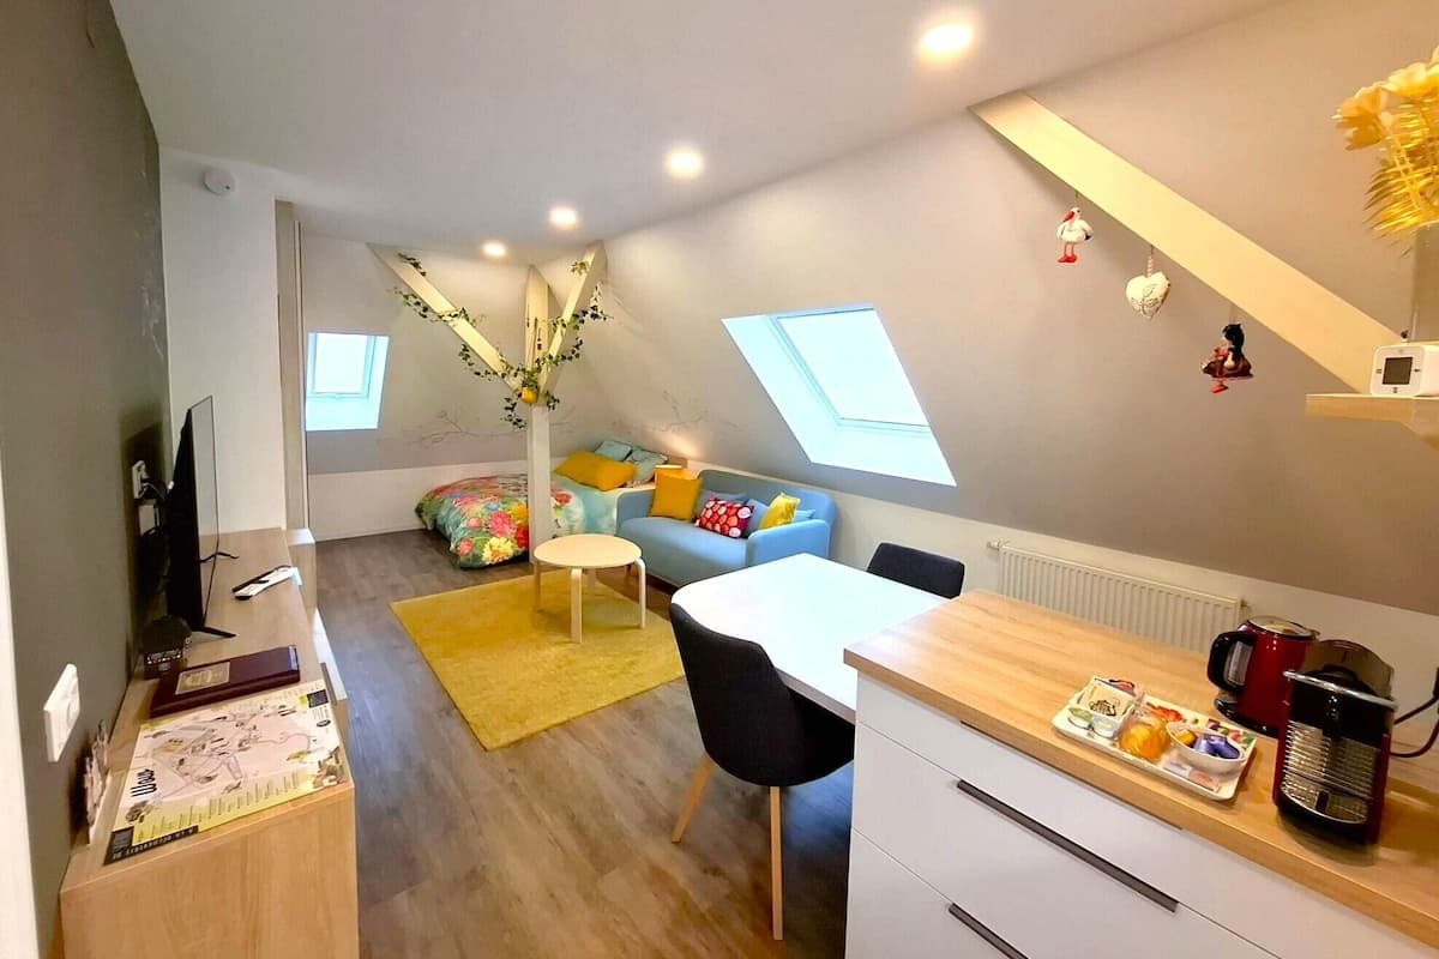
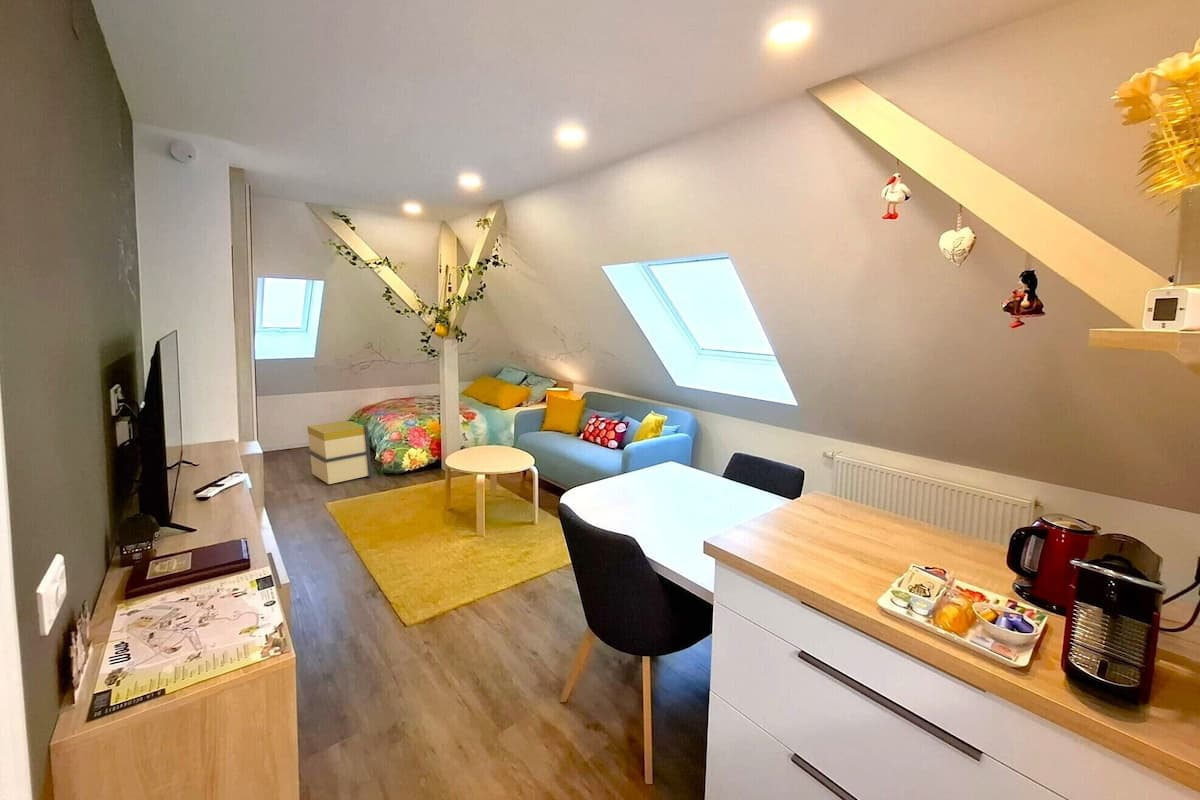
+ storage bin (338, 450)
